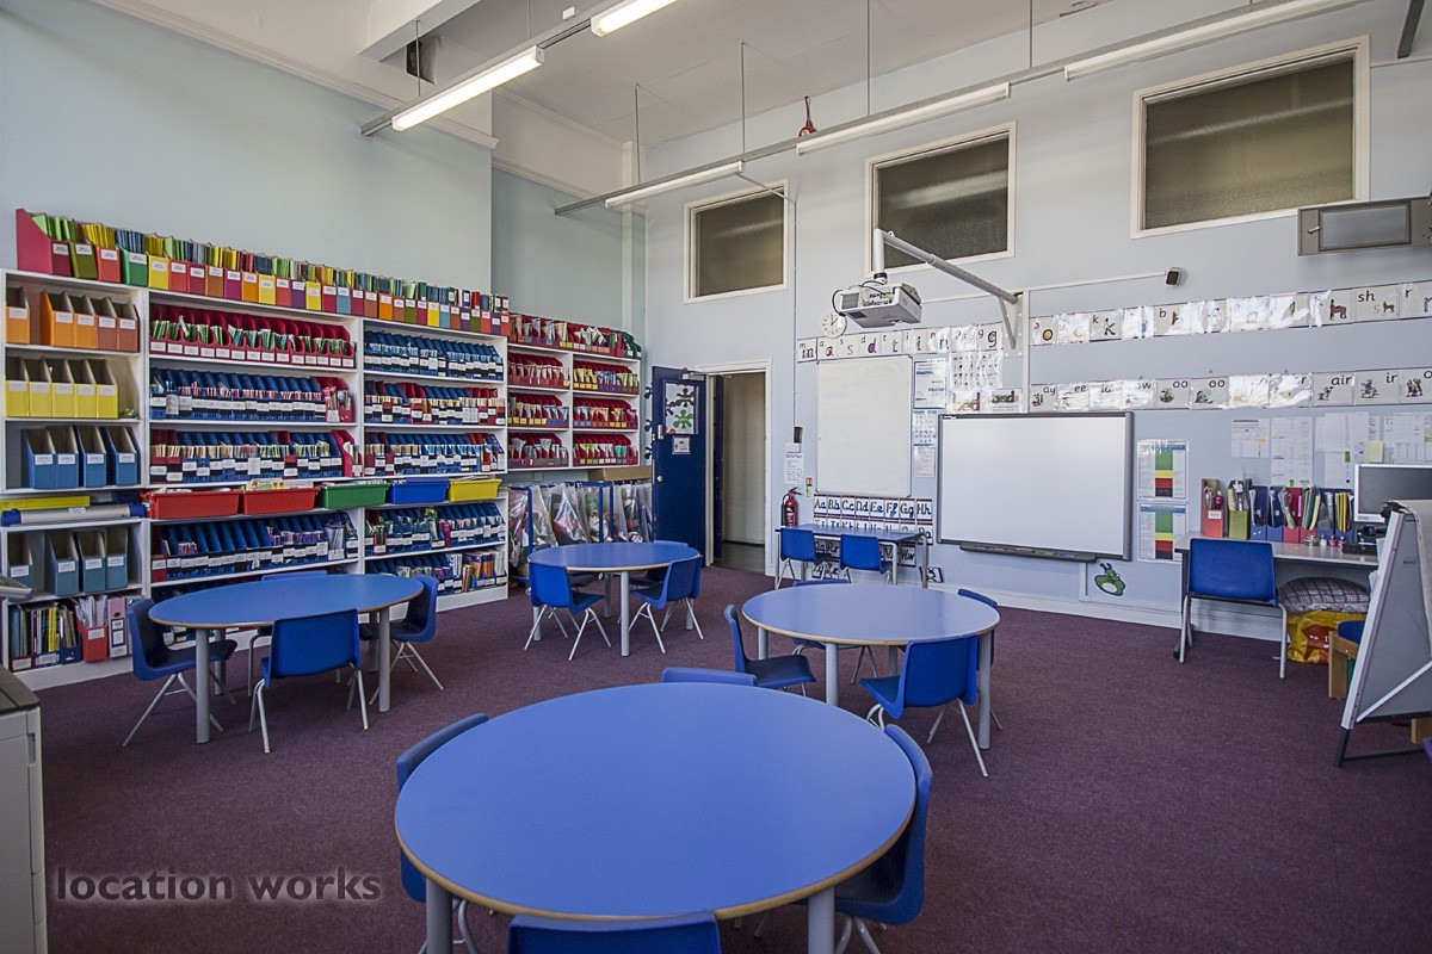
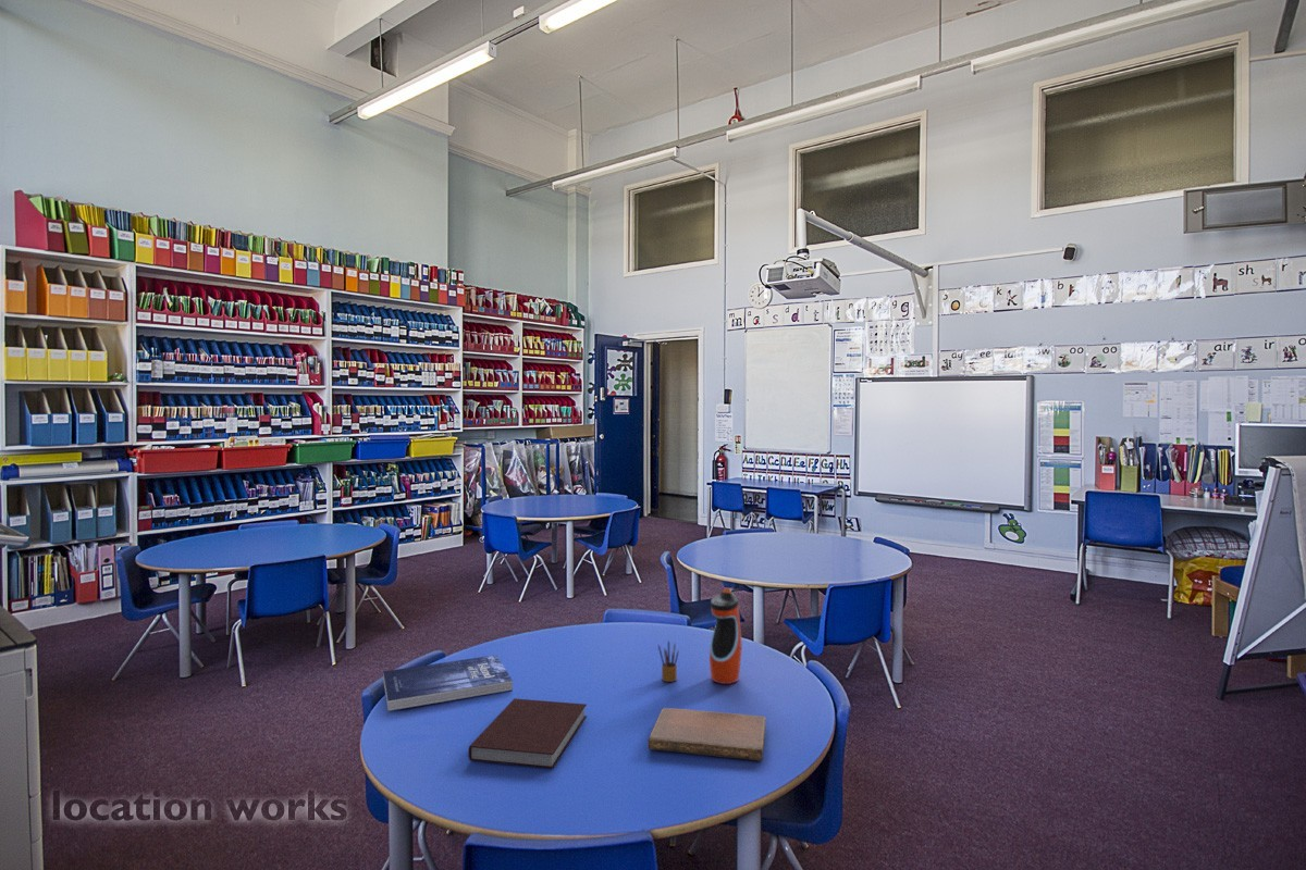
+ notebook (531, 730)
+ book (446, 680)
+ water bottle (725, 634)
+ pencil box (668, 660)
+ notebook (709, 732)
